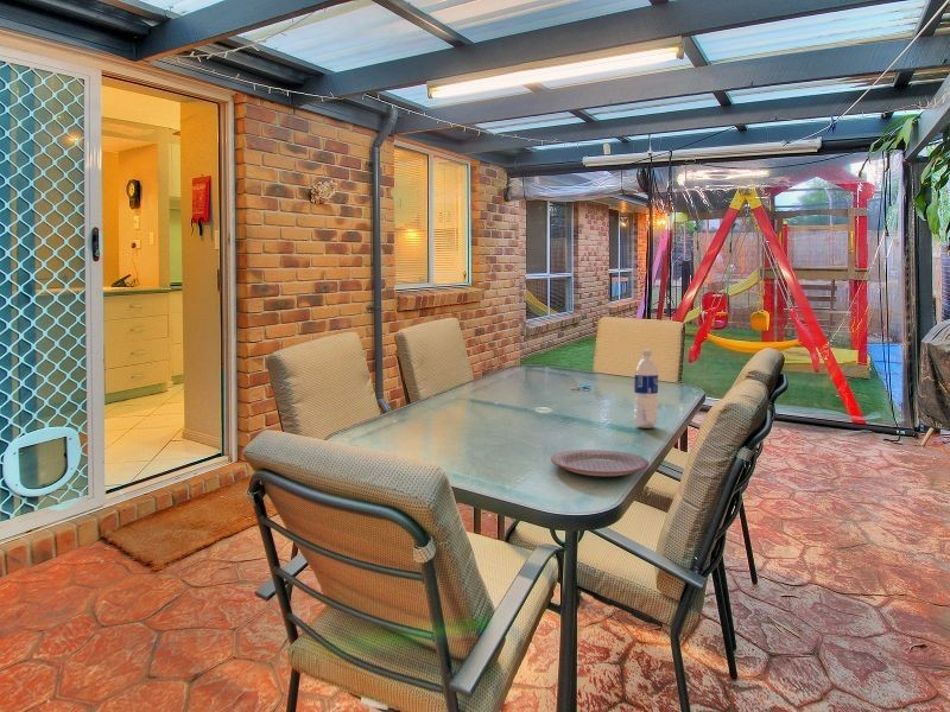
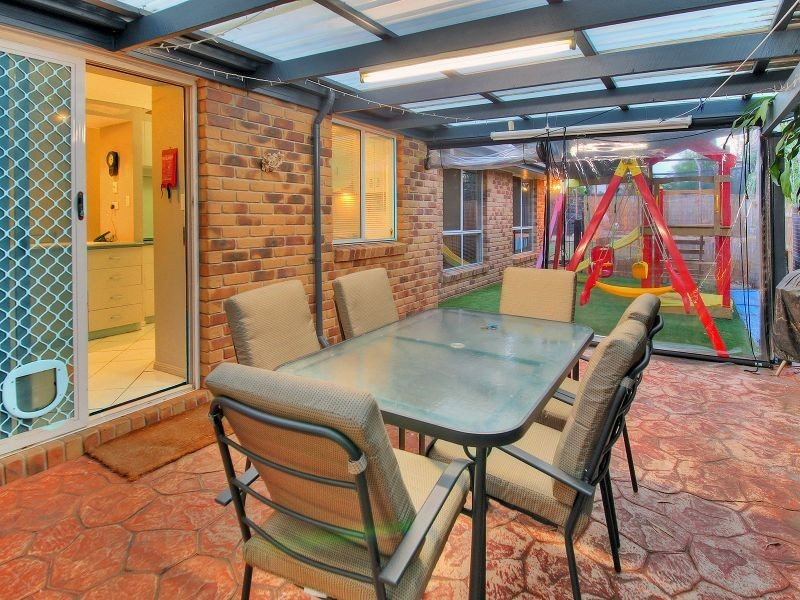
- water bottle (646, 388)
- plate (598, 463)
